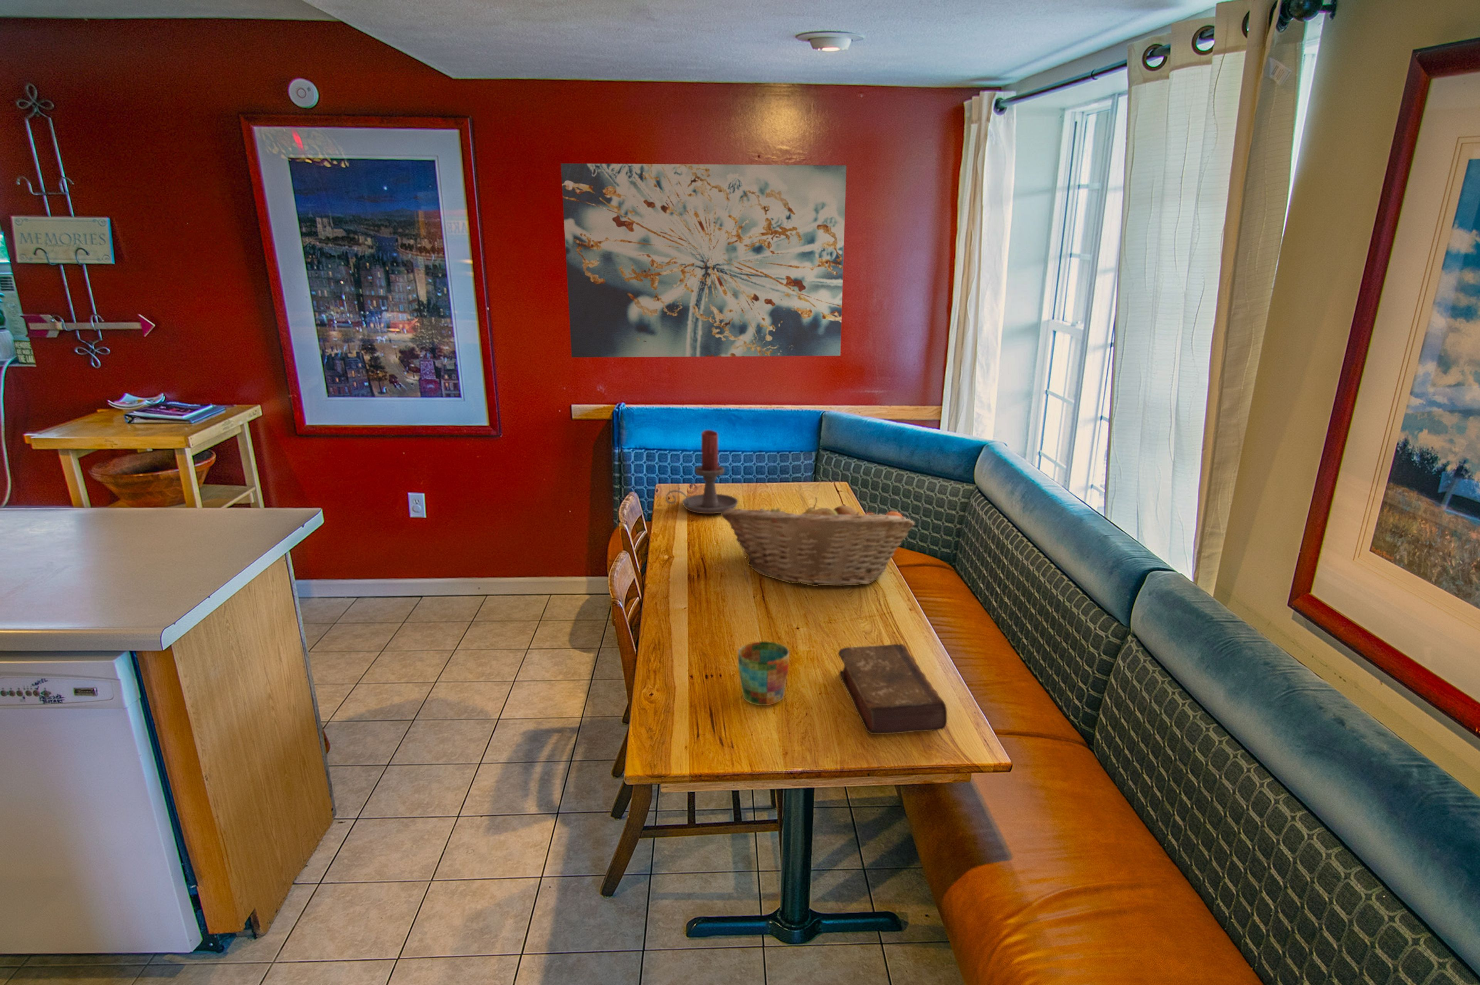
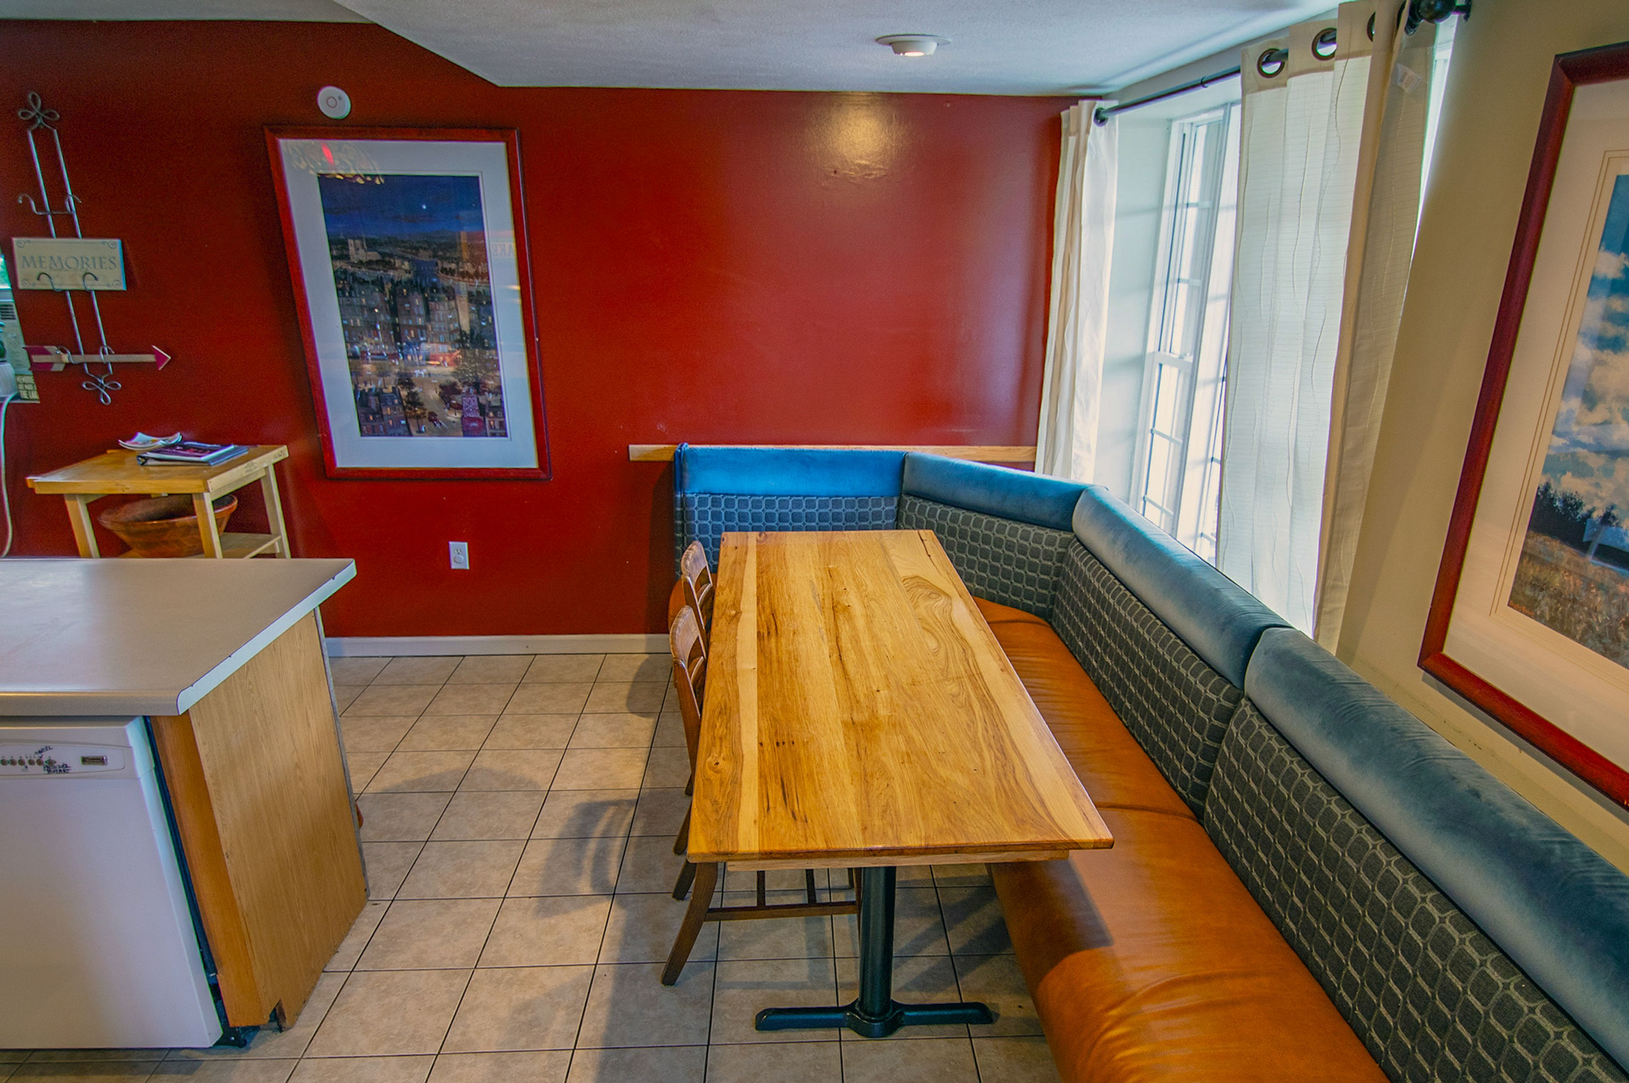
- candle holder (701, 469)
- mug (761, 671)
- fruit basket (815, 532)
- book (889, 686)
- wall art (705, 264)
